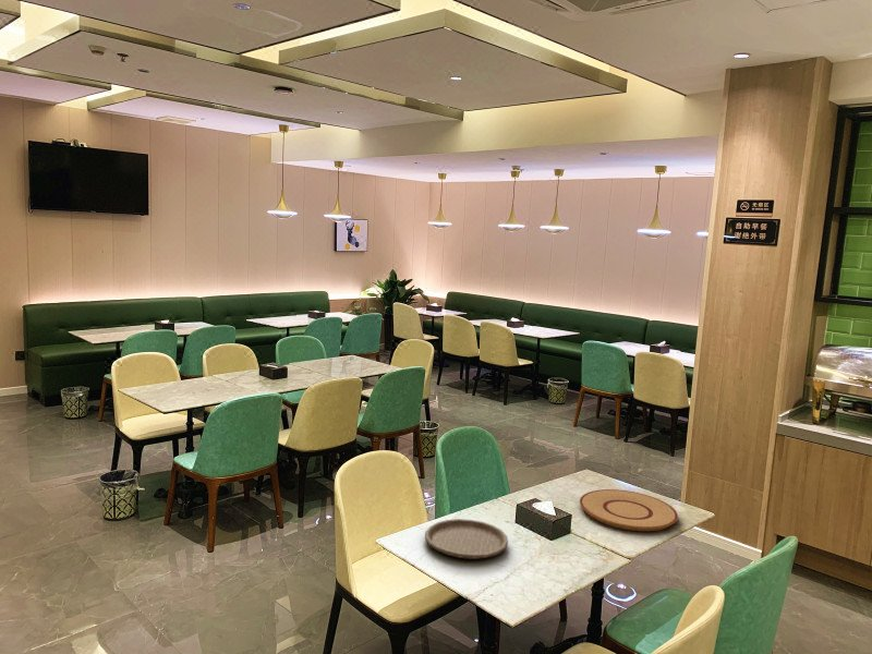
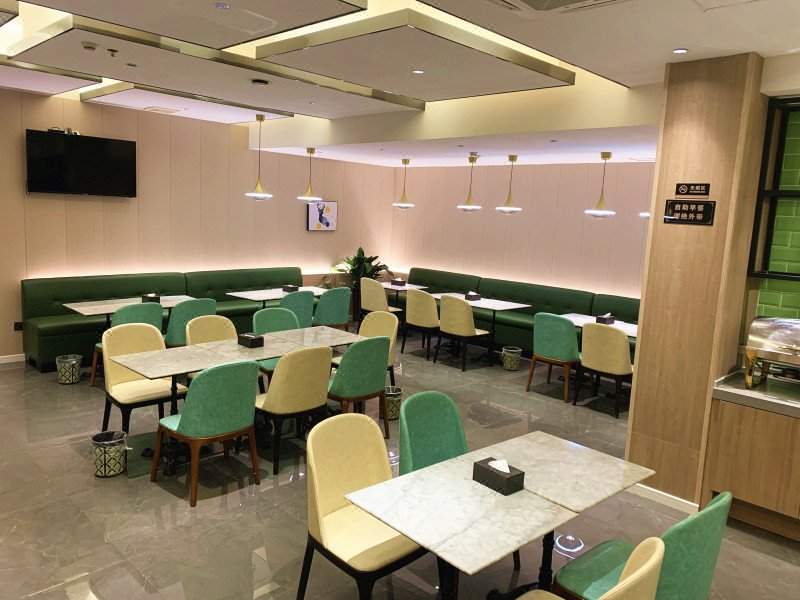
- plate (465, 538)
- plate (627, 509)
